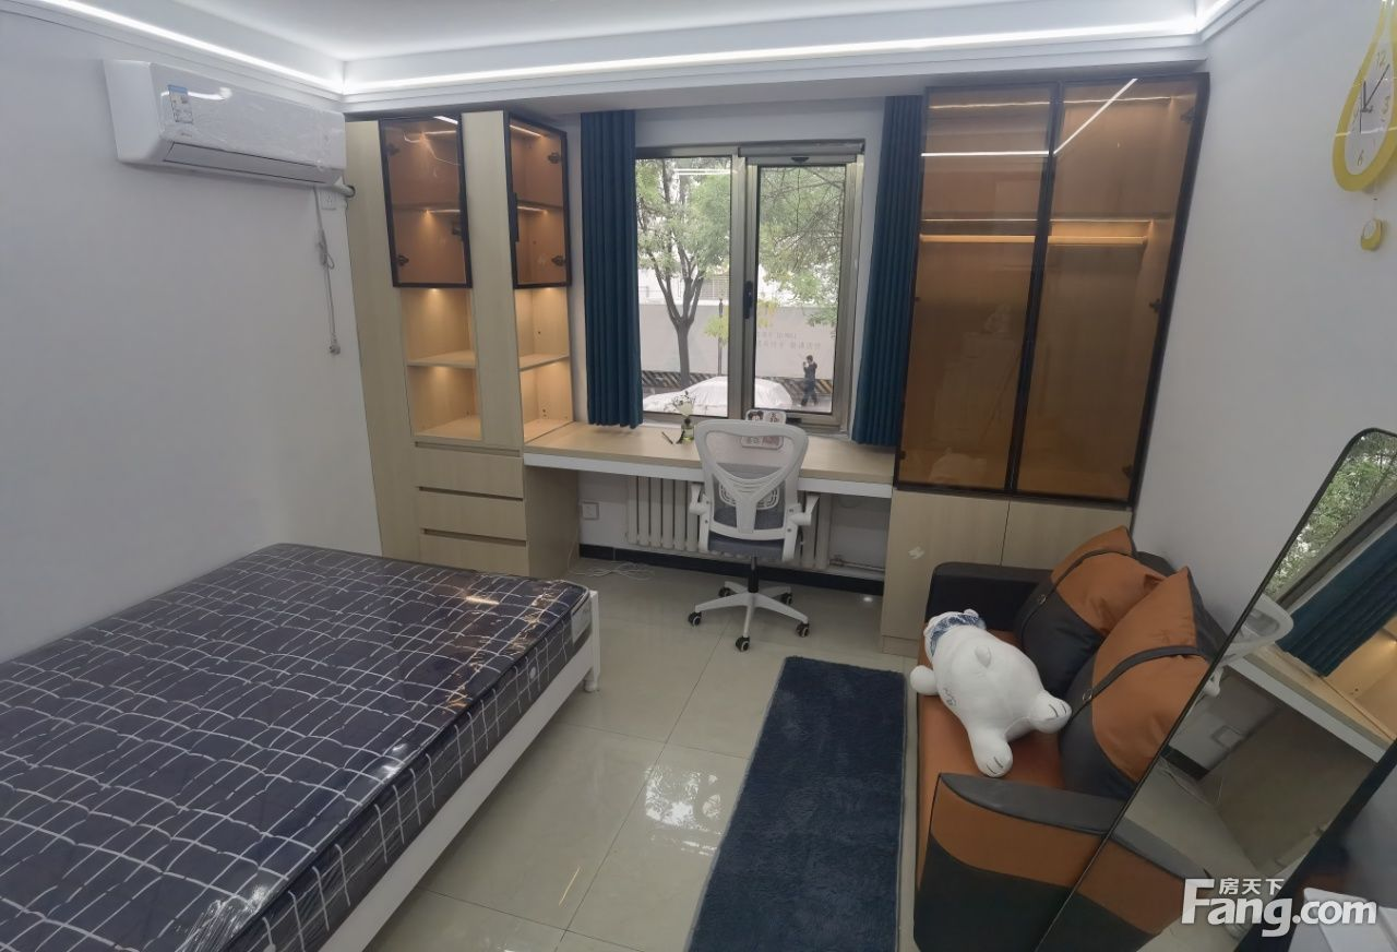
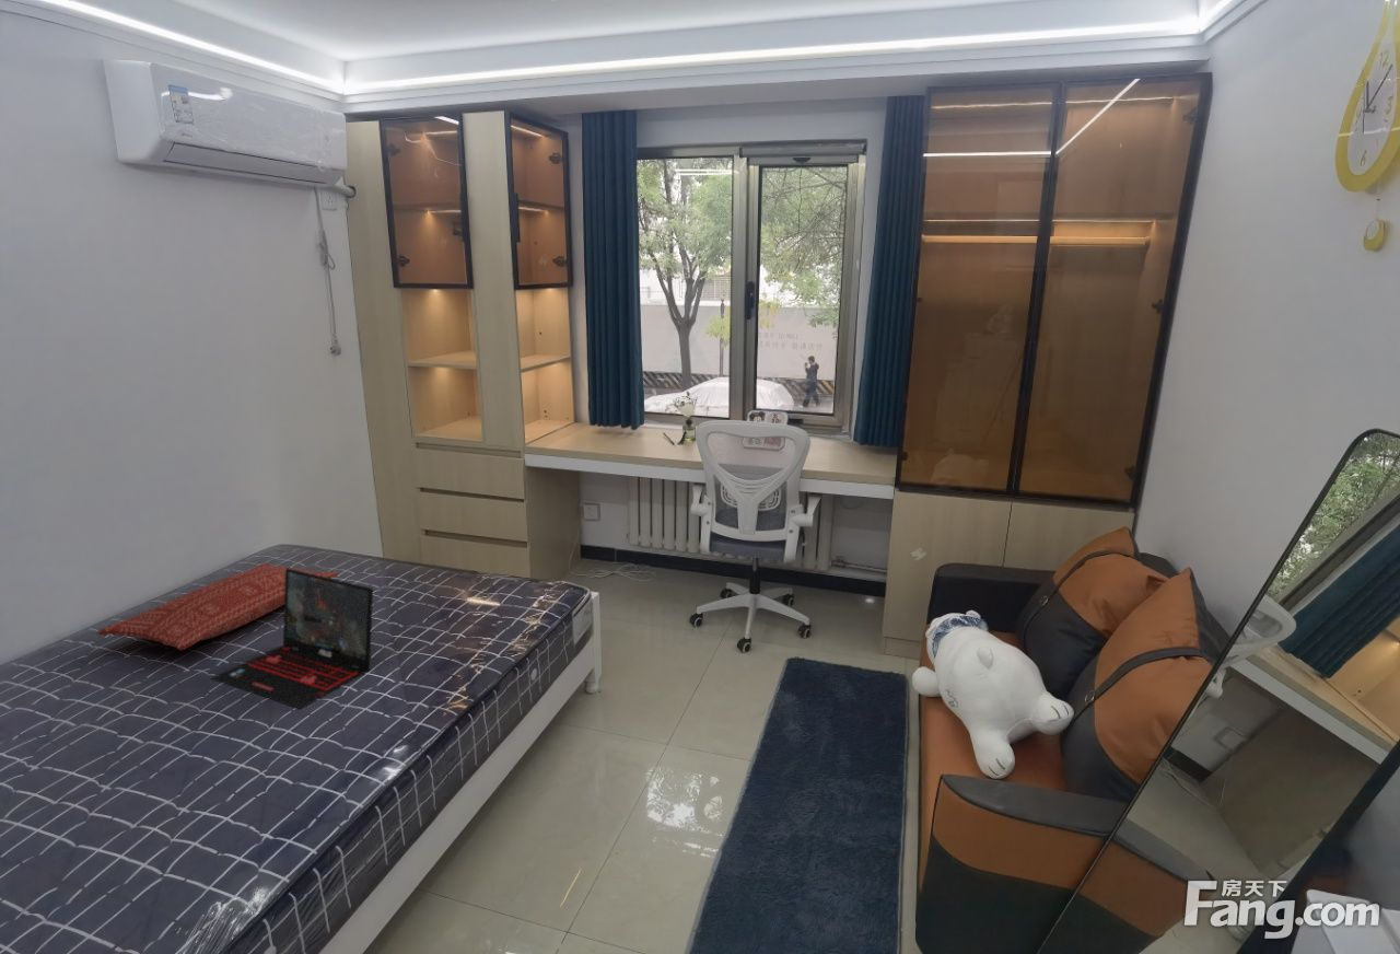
+ pillow (229, 602)
+ laptop (293, 635)
